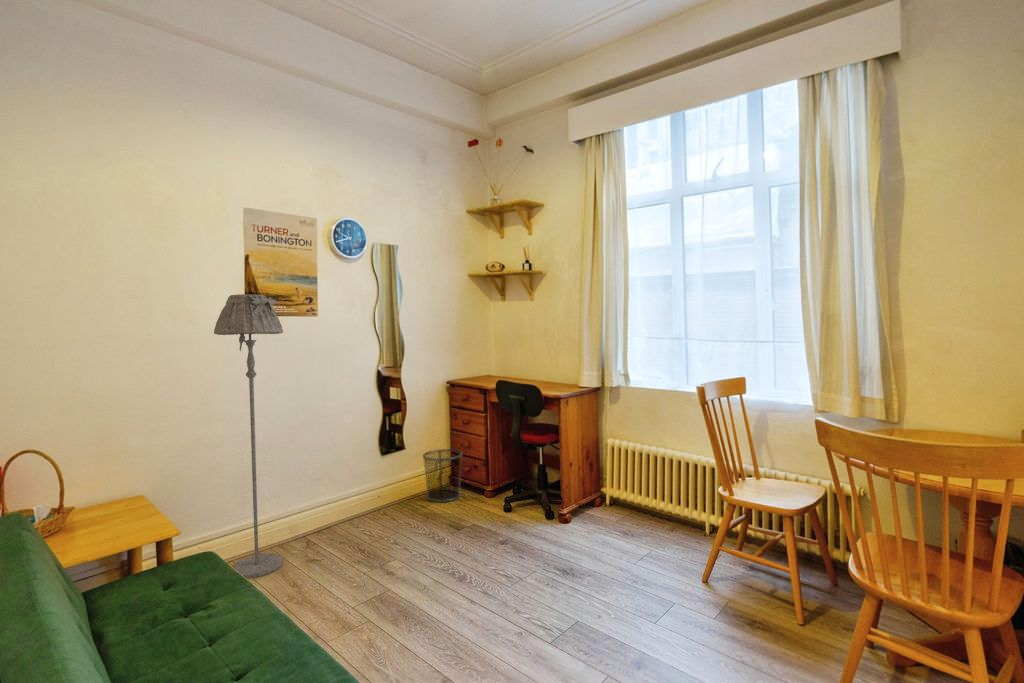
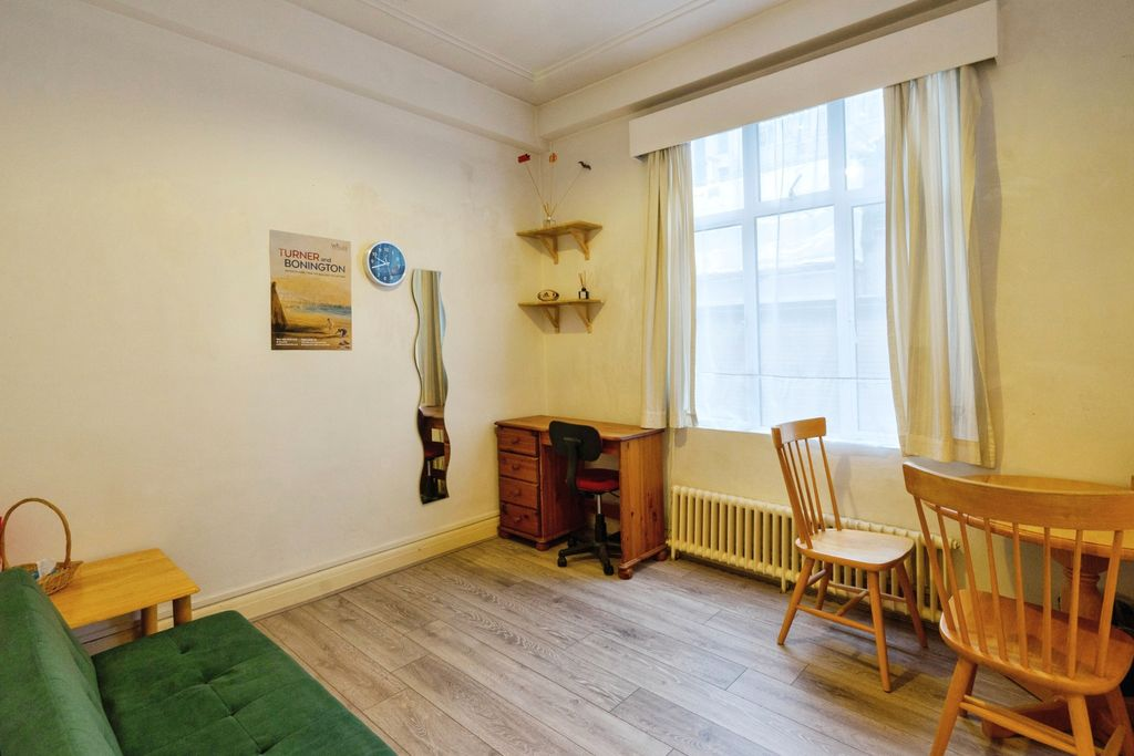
- floor lamp (252, 431)
- waste bin (443, 475)
